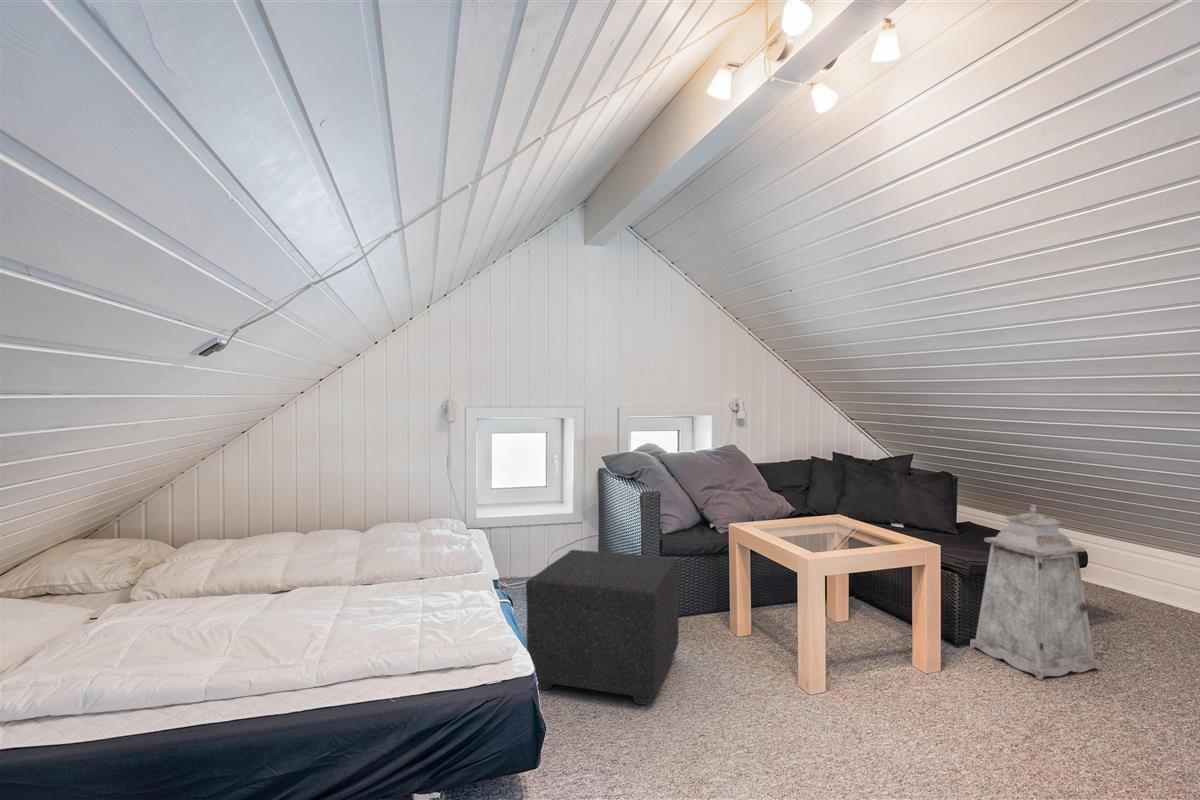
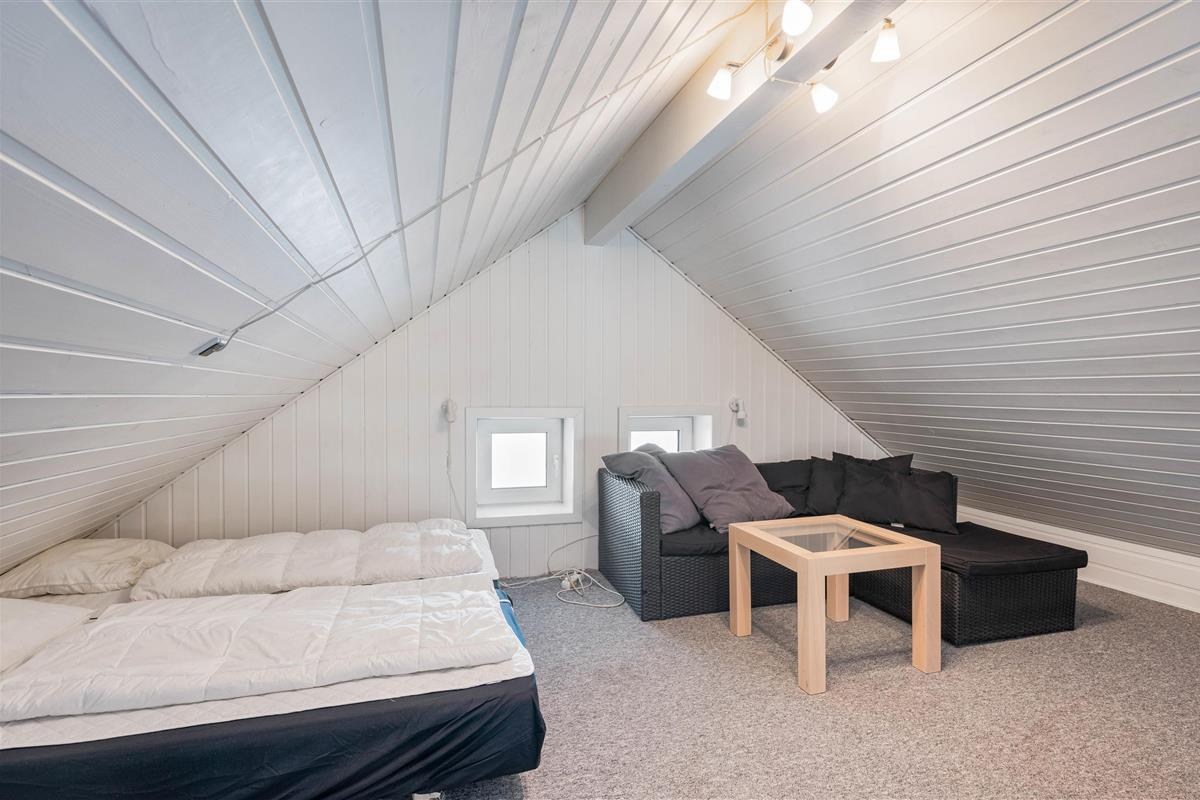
- ottoman (607, 618)
- lantern (1032, 581)
